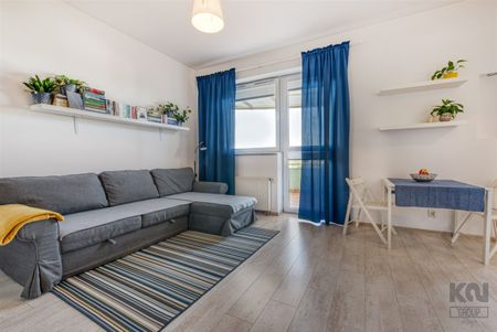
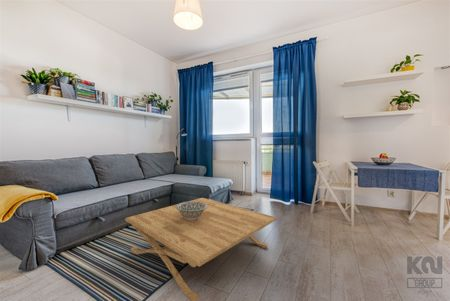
+ coffee table (201, 233)
+ decorative bowl (191, 211)
